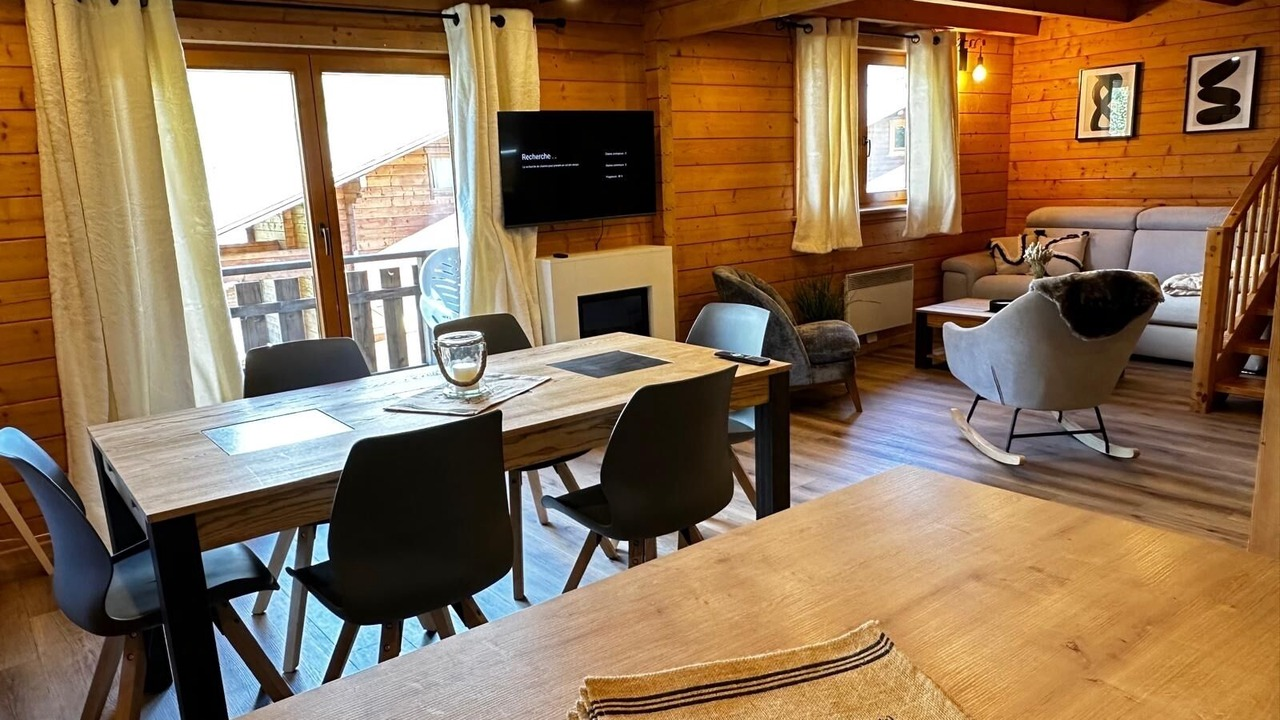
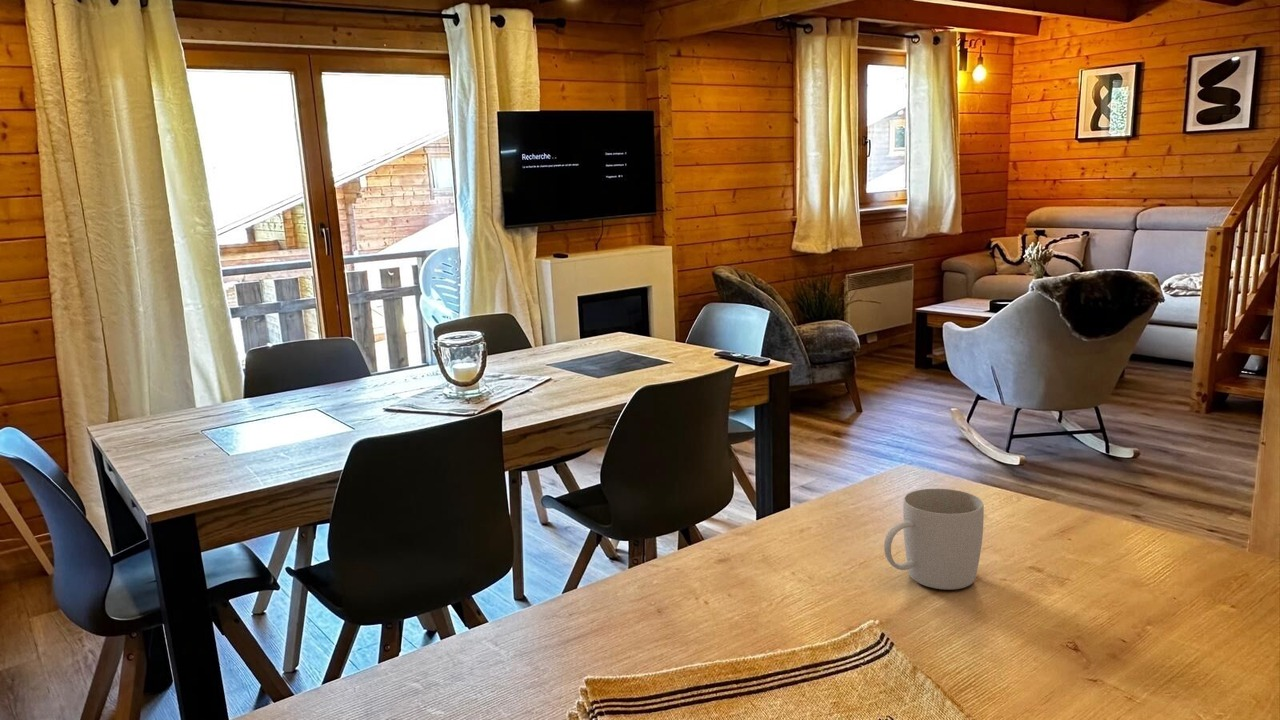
+ mug (930, 541)
